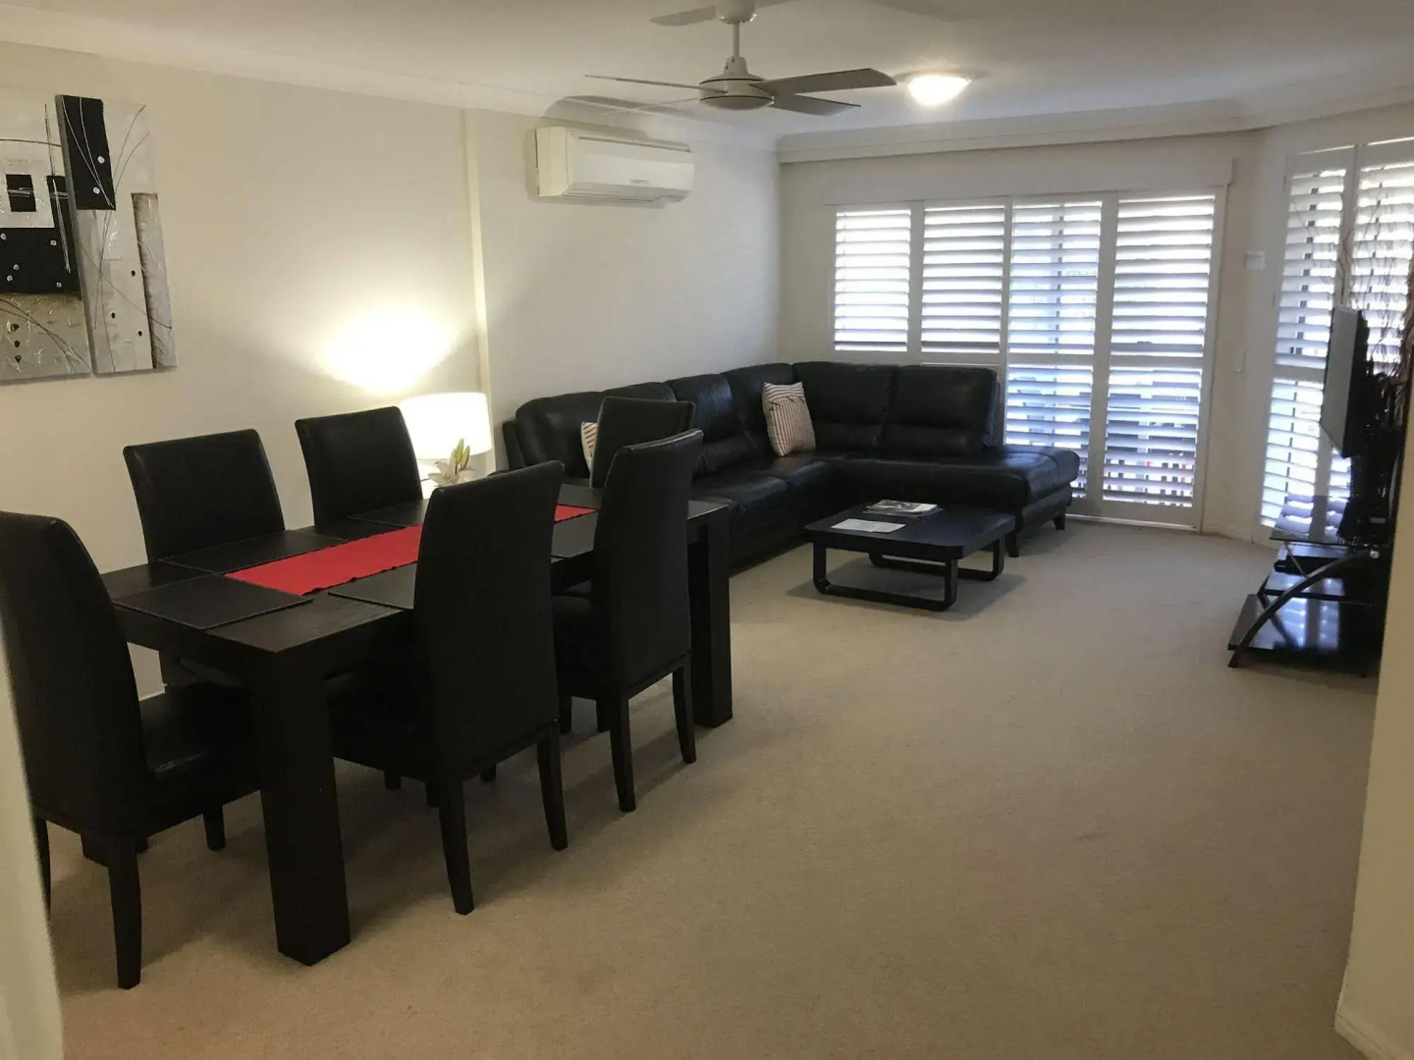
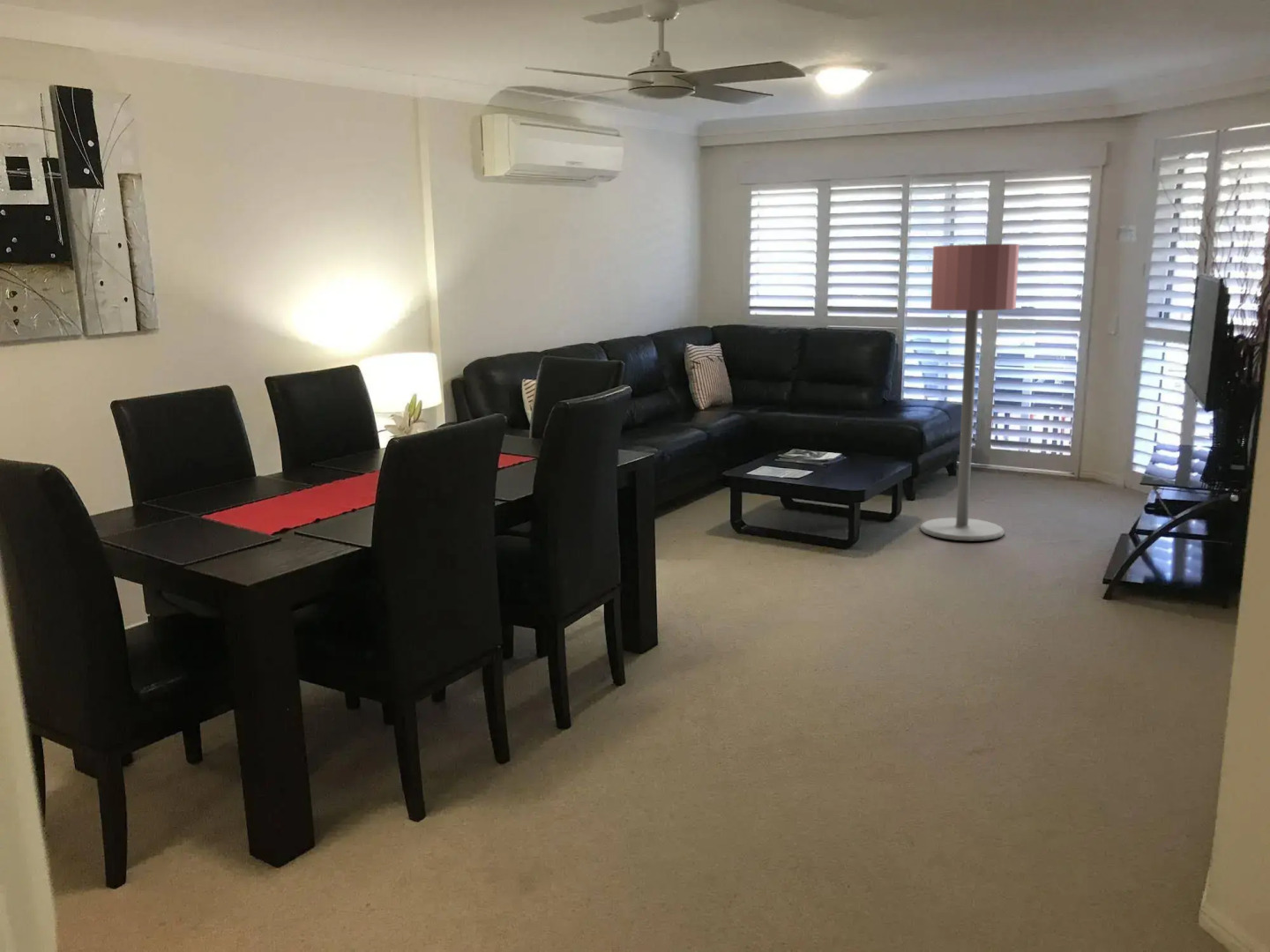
+ floor lamp (968, 391)
